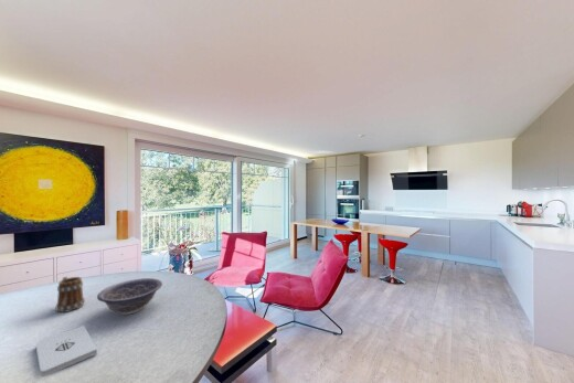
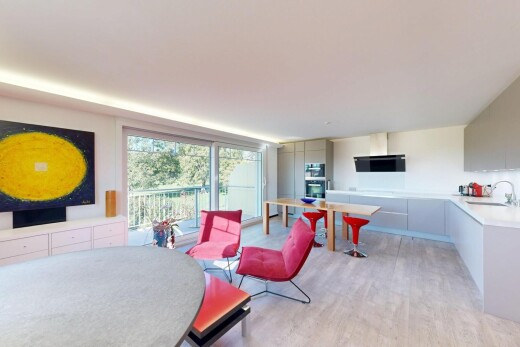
- mug (68, 292)
- notepad (65, 348)
- decorative bowl (131, 298)
